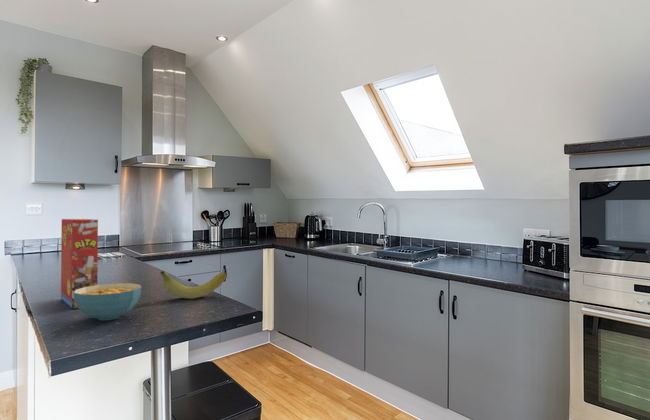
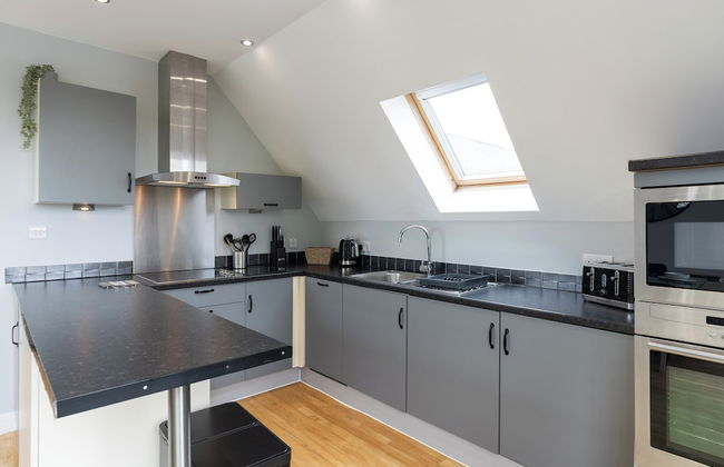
- fruit (194, 287)
- cereal bowl (108, 303)
- cereal box (78, 260)
